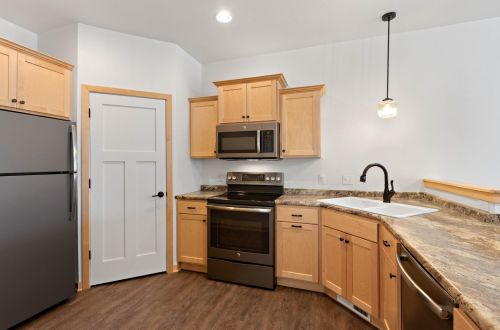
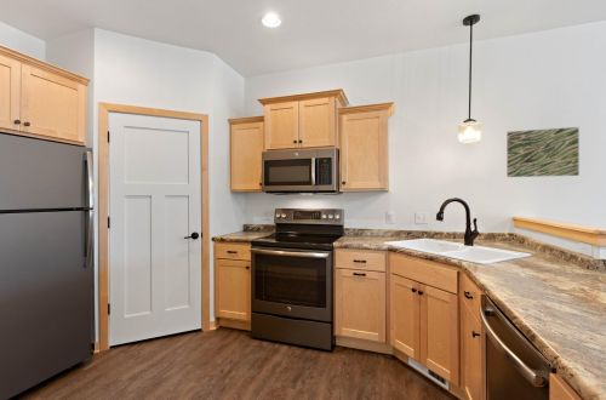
+ wall art (541, 153)
